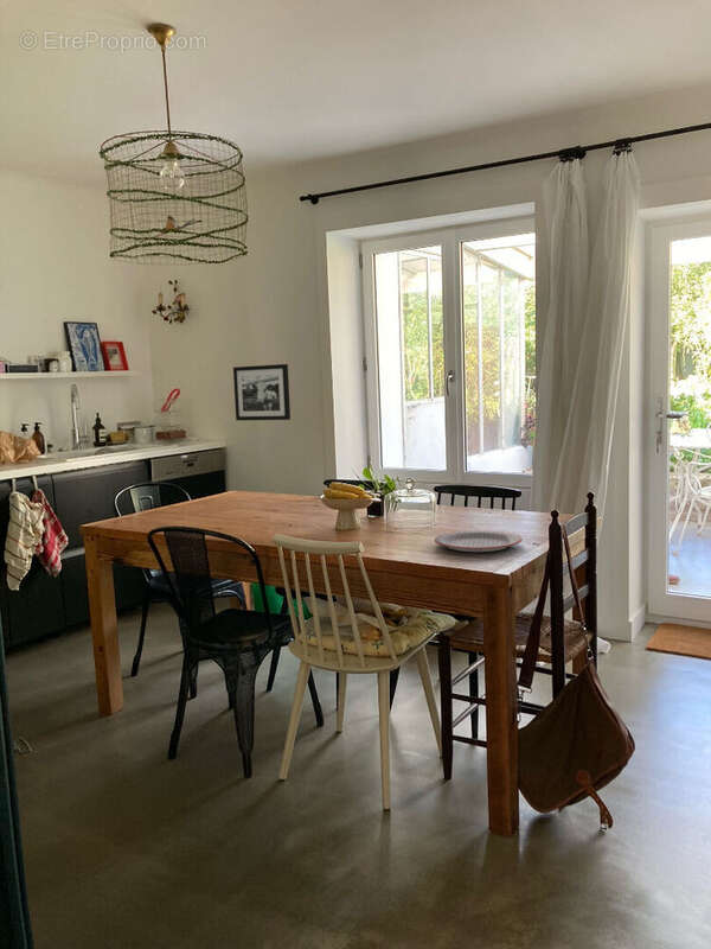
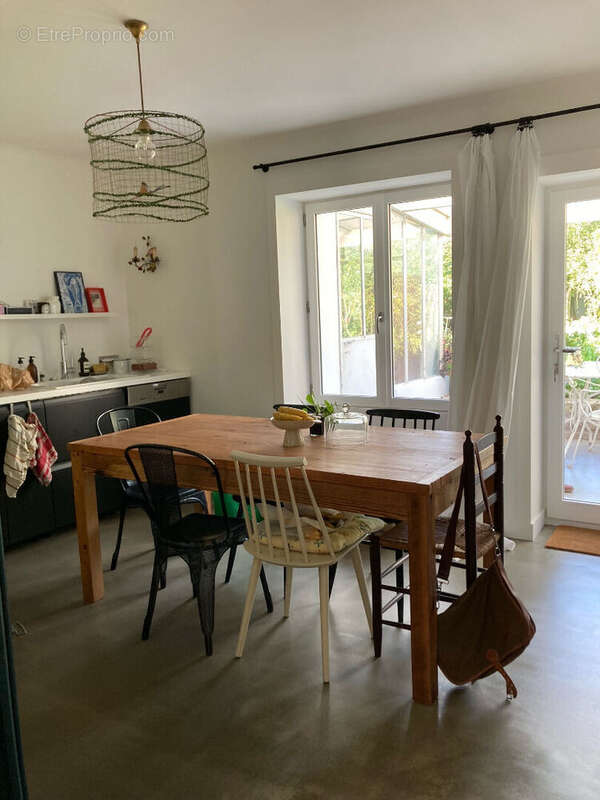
- plate (478, 541)
- picture frame (261, 393)
